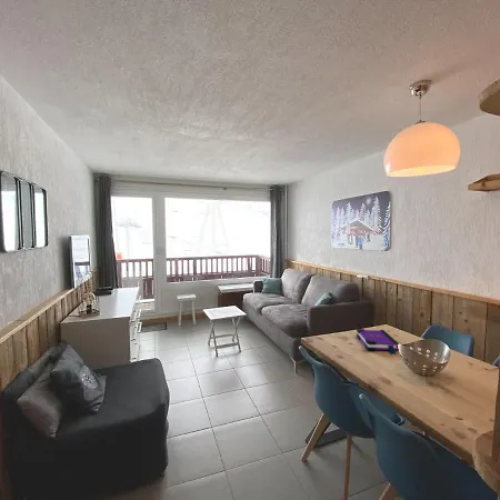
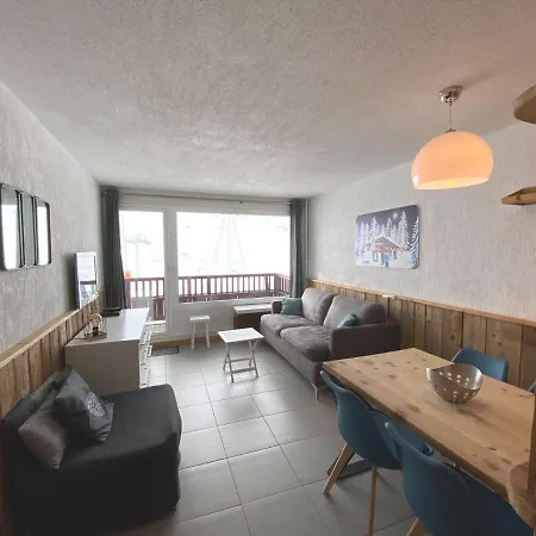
- board game (377, 340)
